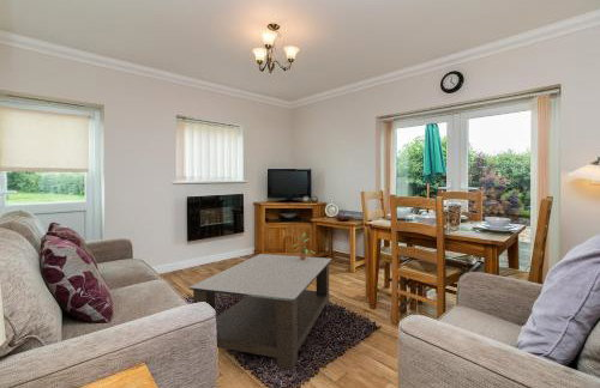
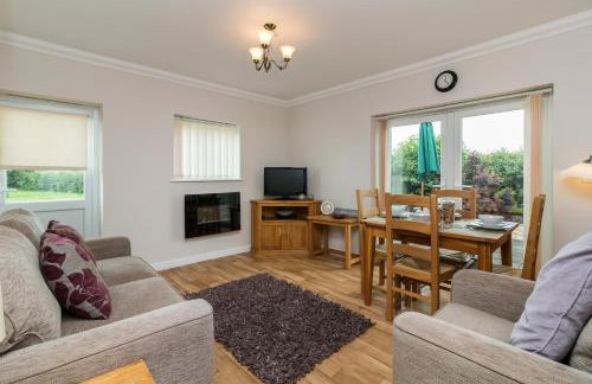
- potted plant (304, 245)
- coffee table (272, 297)
